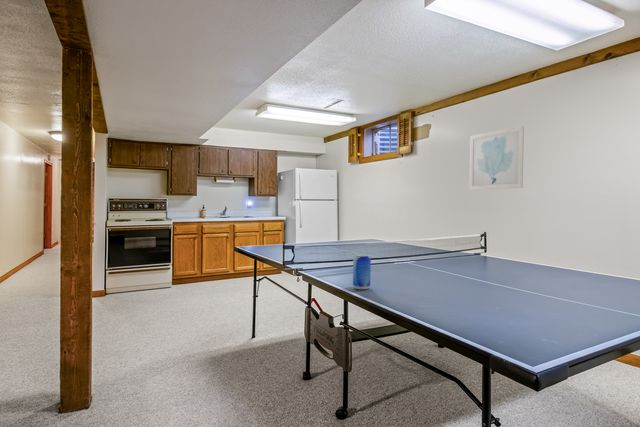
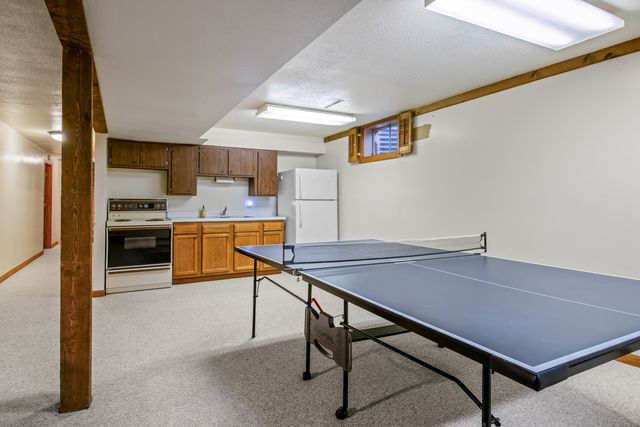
- wall art (494, 160)
- beer can (361, 271)
